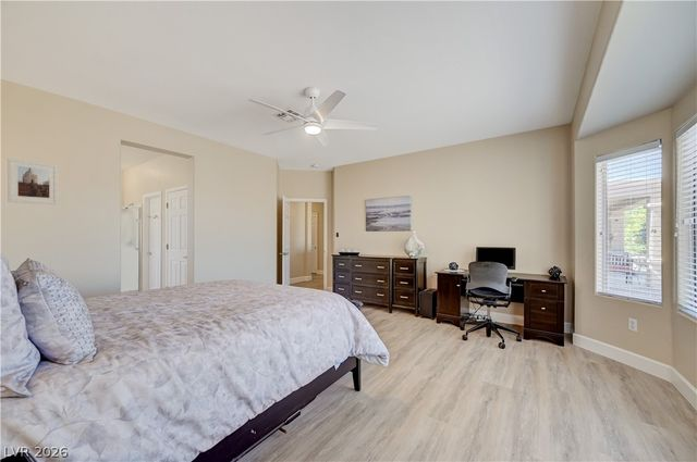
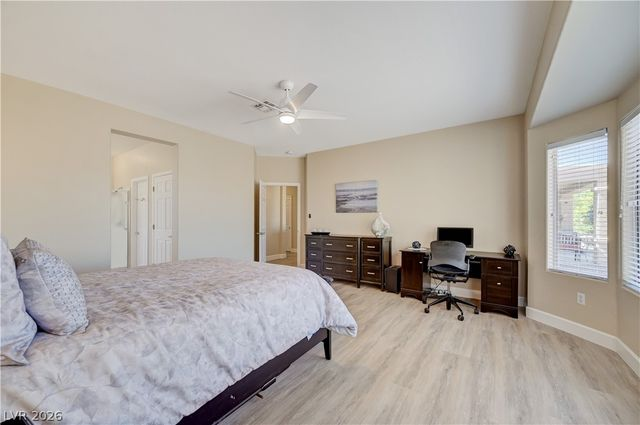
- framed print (34, 182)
